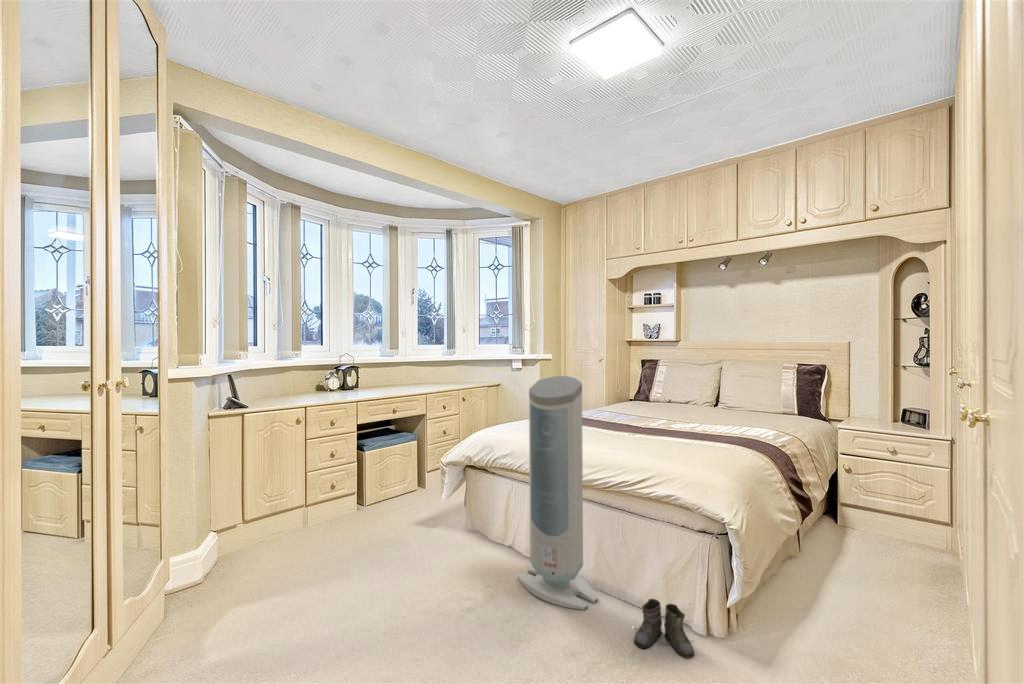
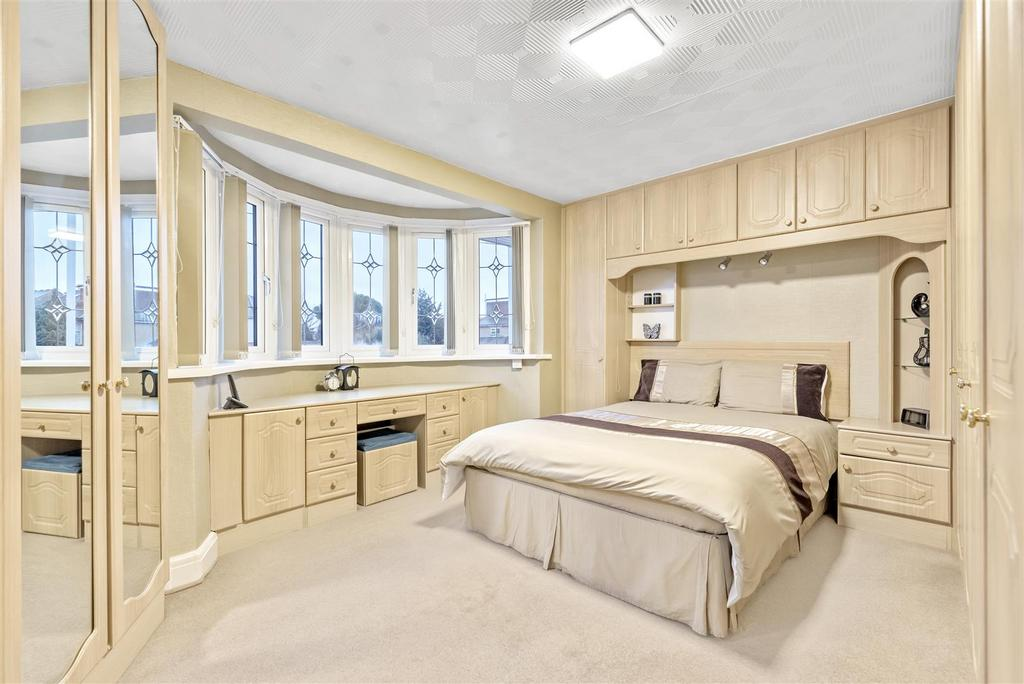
- air purifier (555, 482)
- boots (661, 625)
